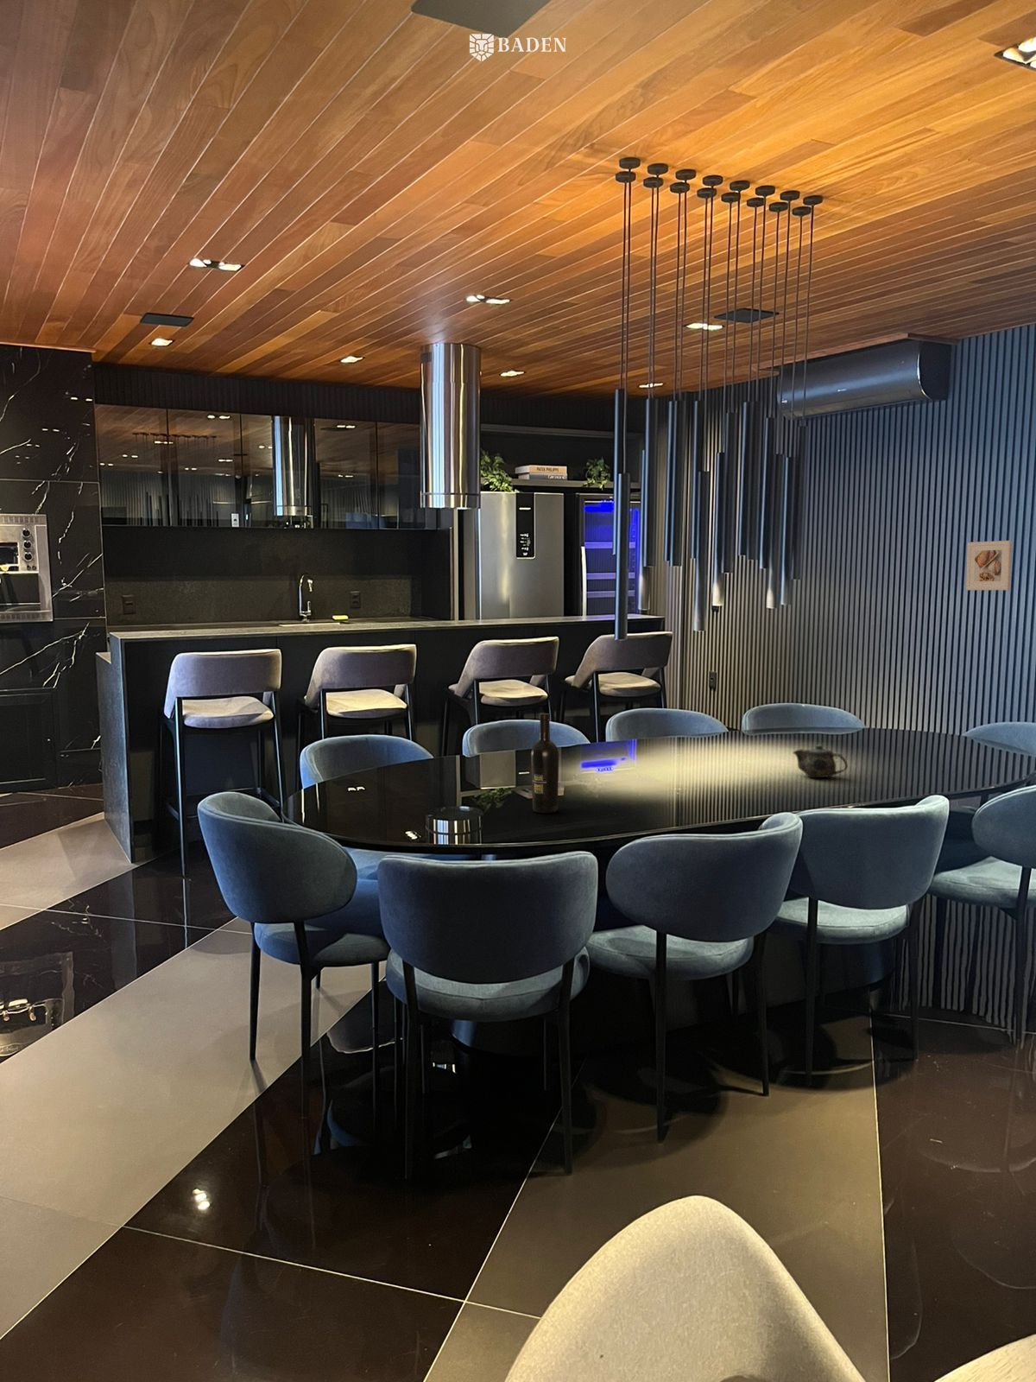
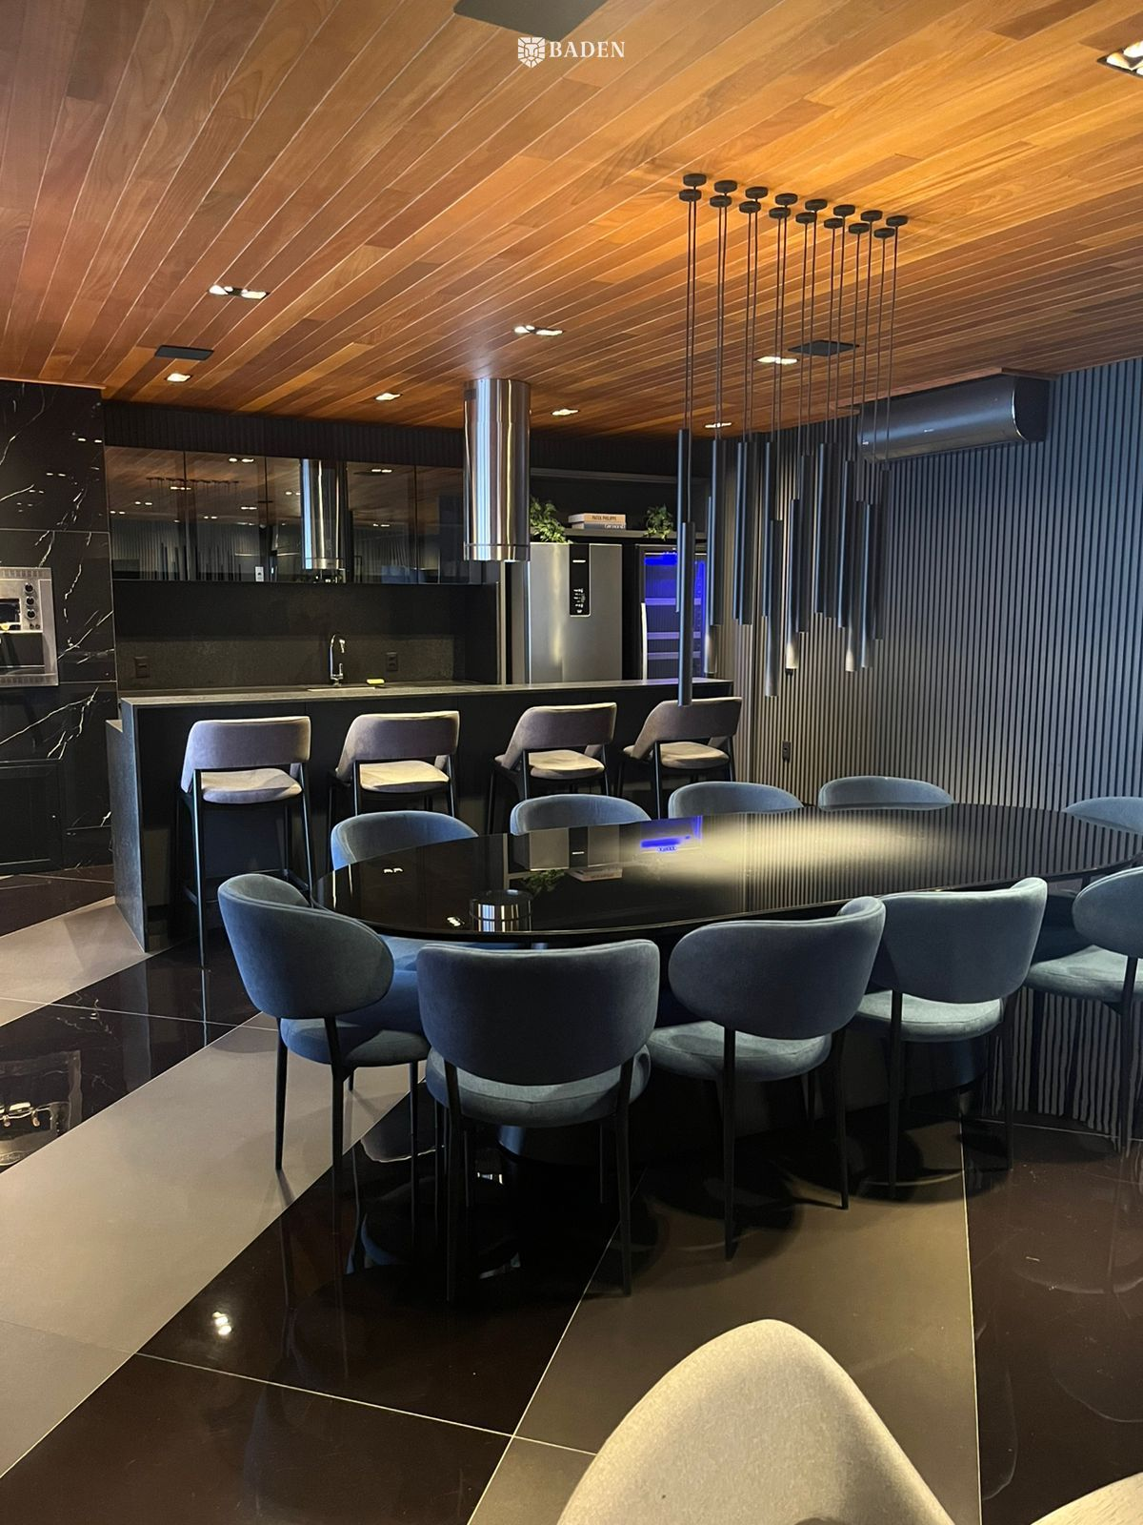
- chinaware (819, 761)
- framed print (988, 566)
- wine bottle (545, 762)
